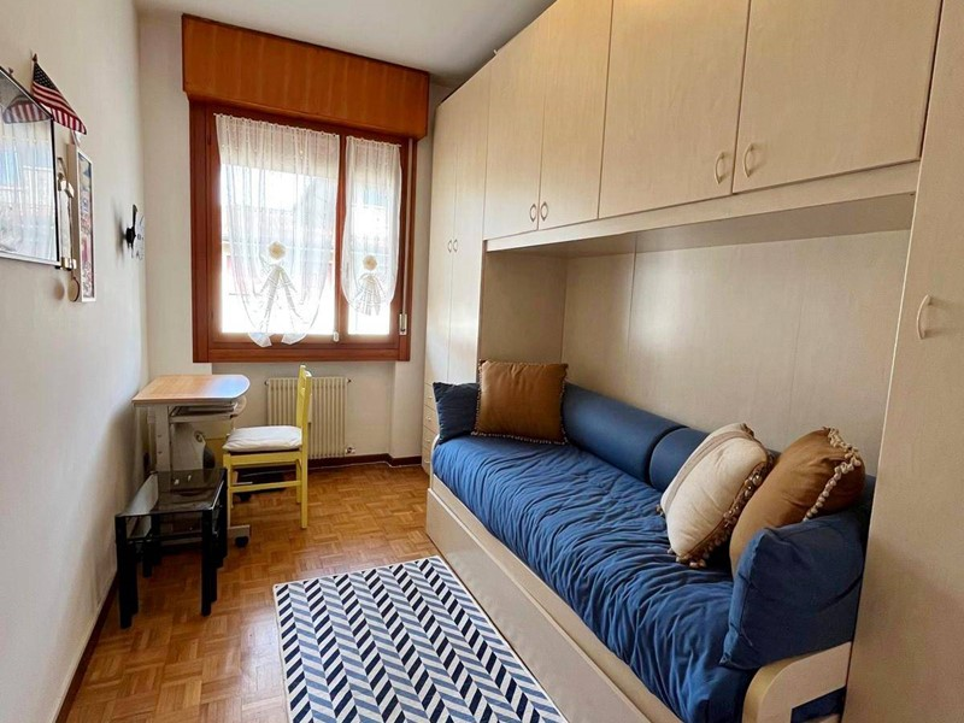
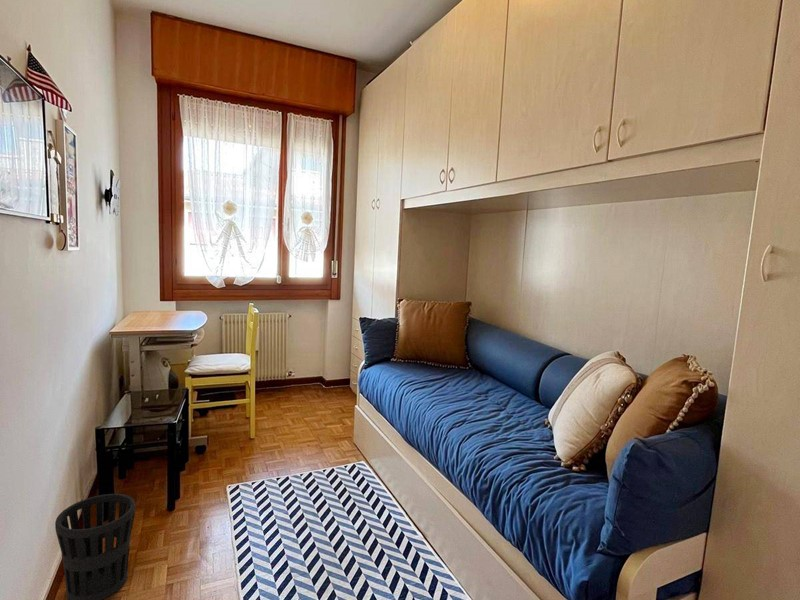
+ wastebasket (97, 547)
